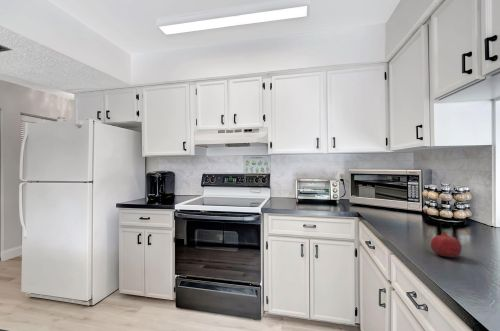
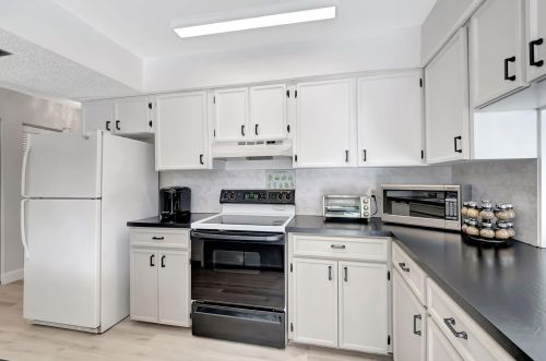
- fruit (445, 243)
